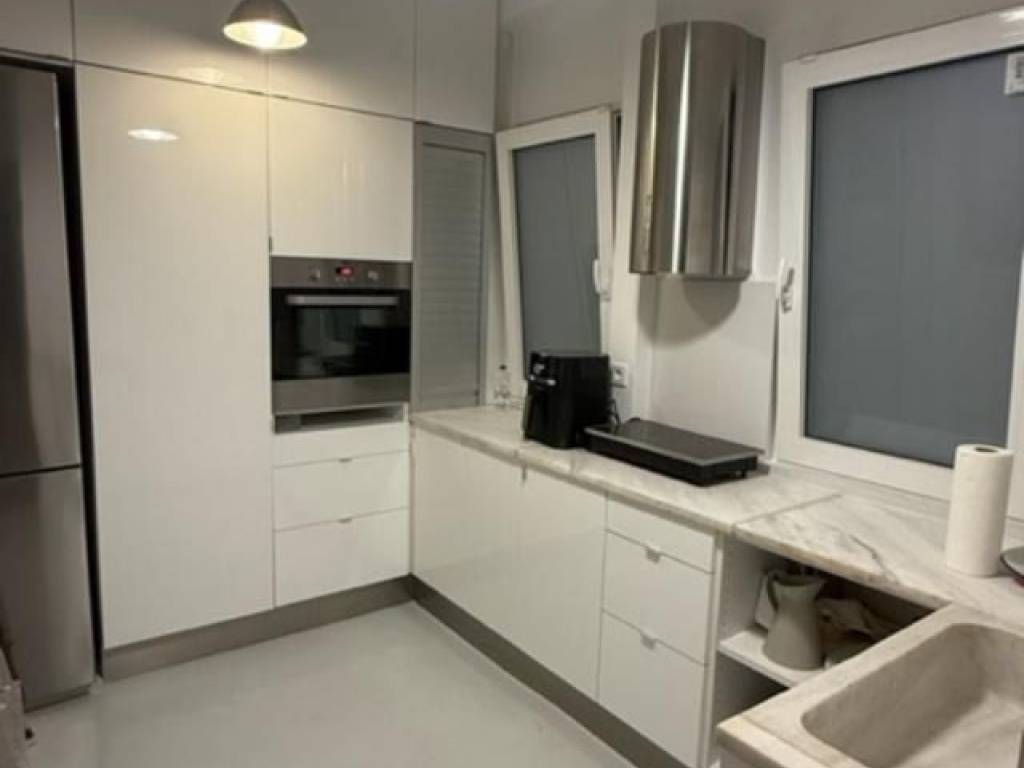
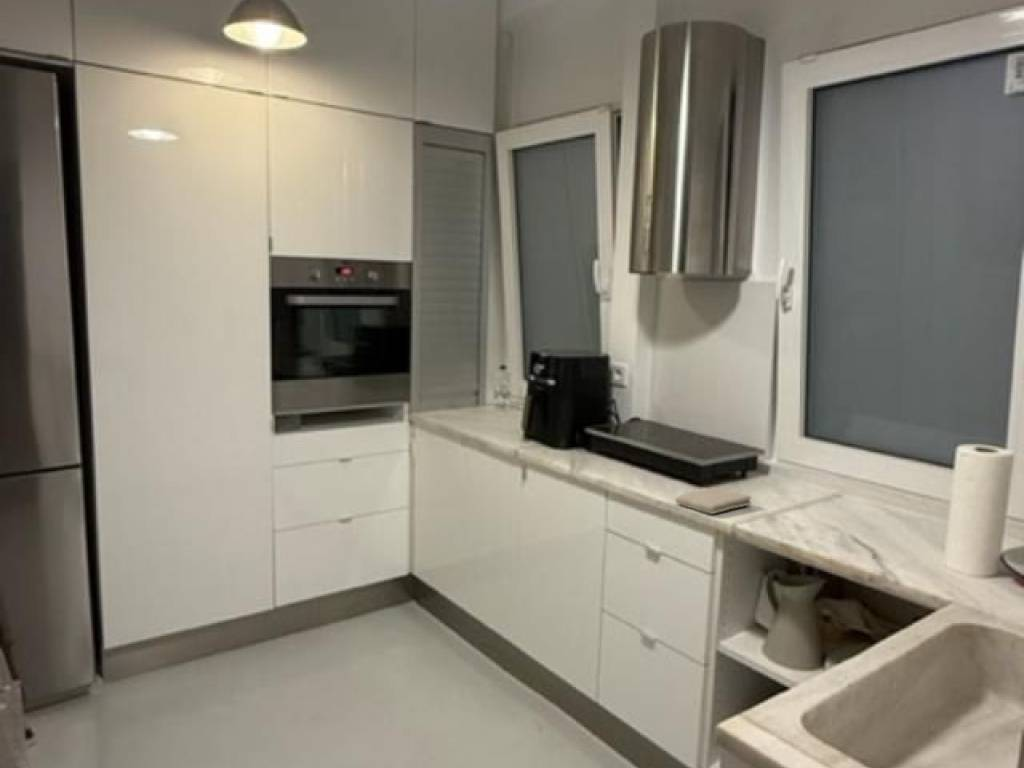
+ washcloth (714, 499)
